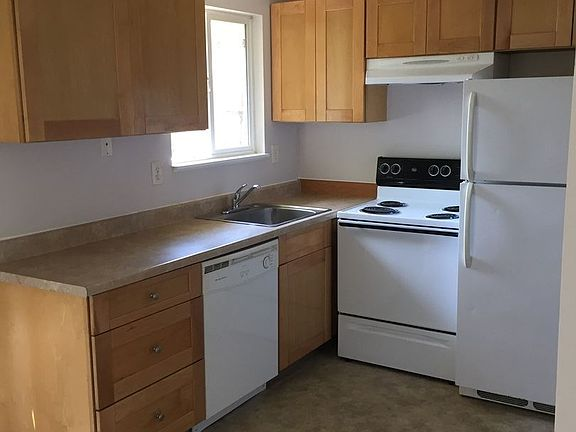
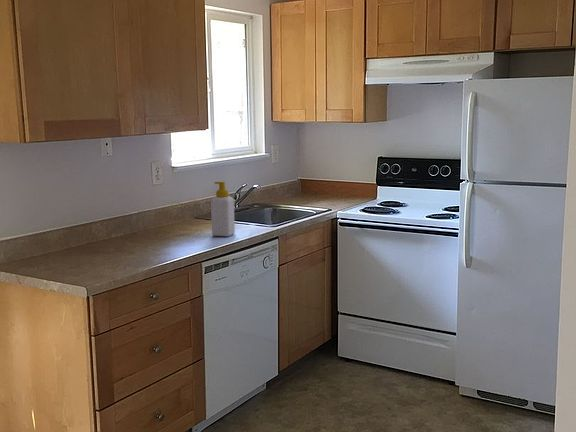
+ soap bottle (222, 208)
